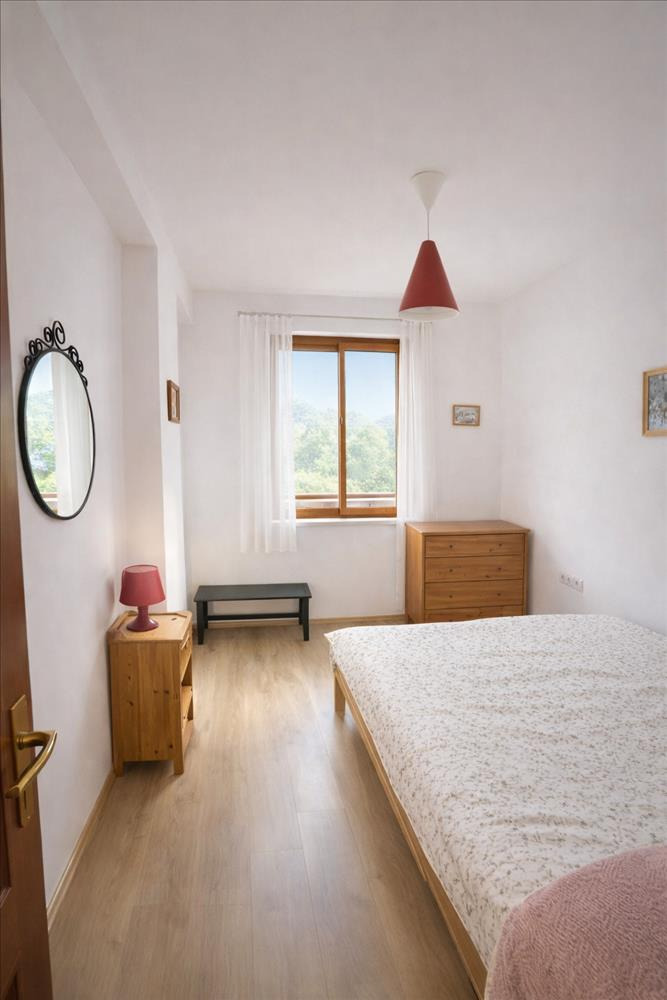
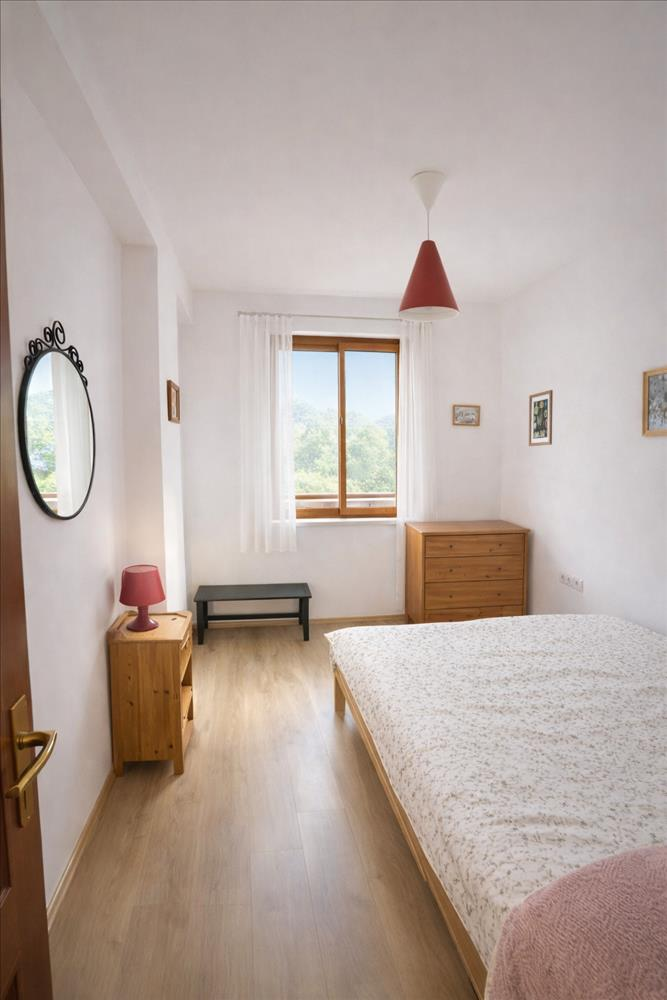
+ wall art (540, 419)
